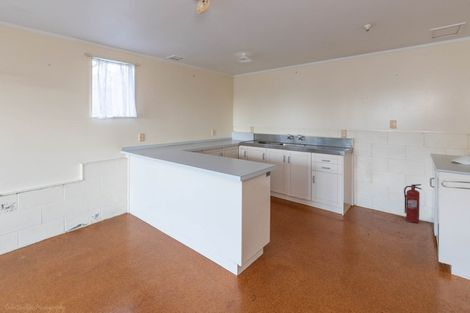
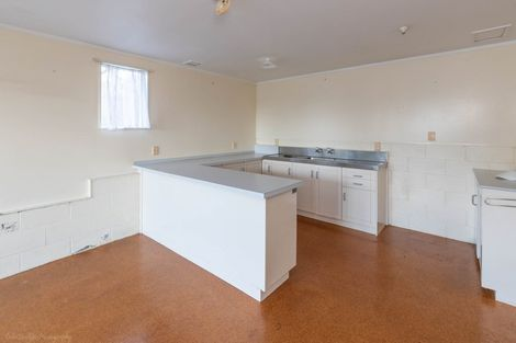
- fire extinguisher (412, 202)
